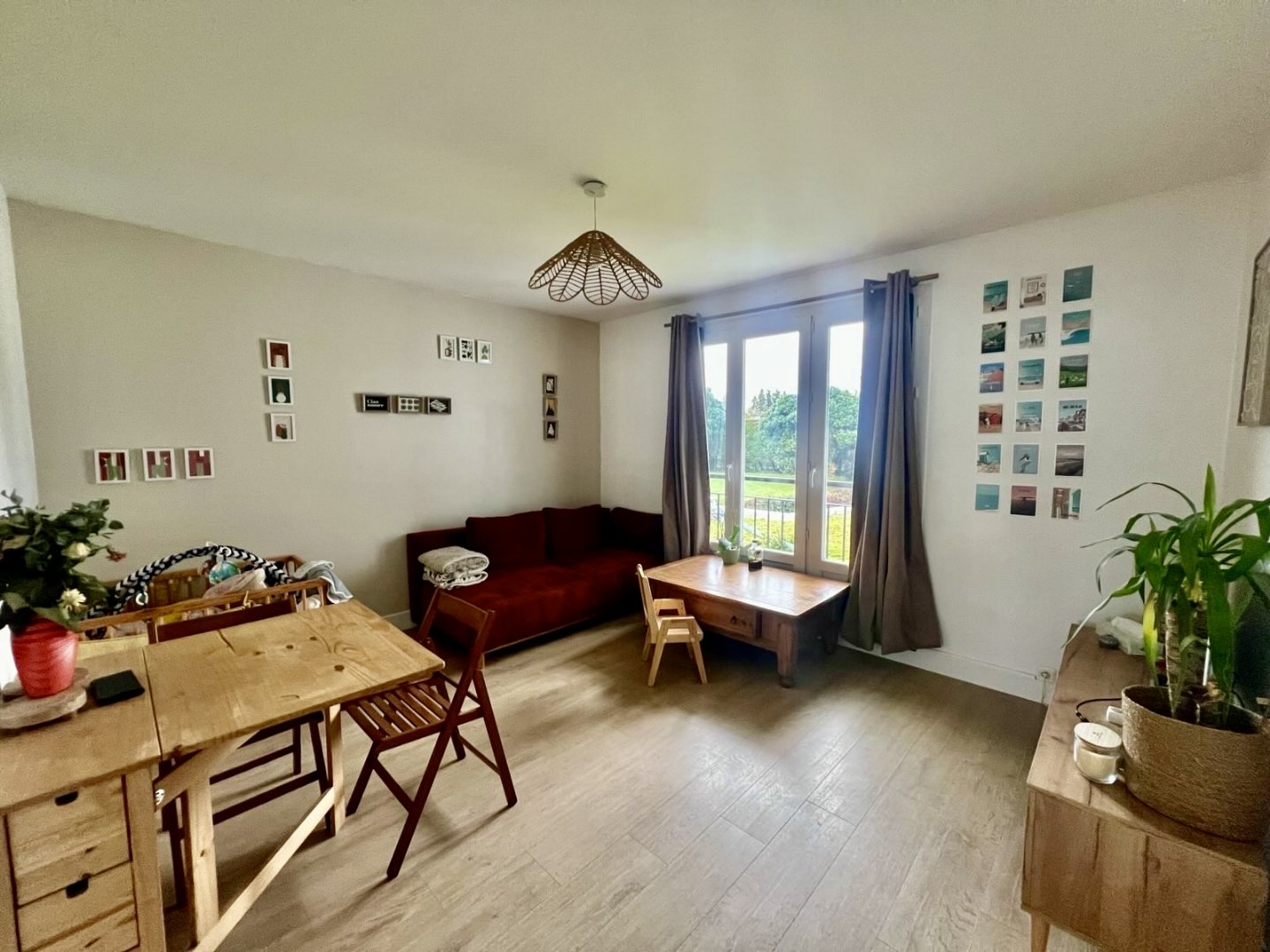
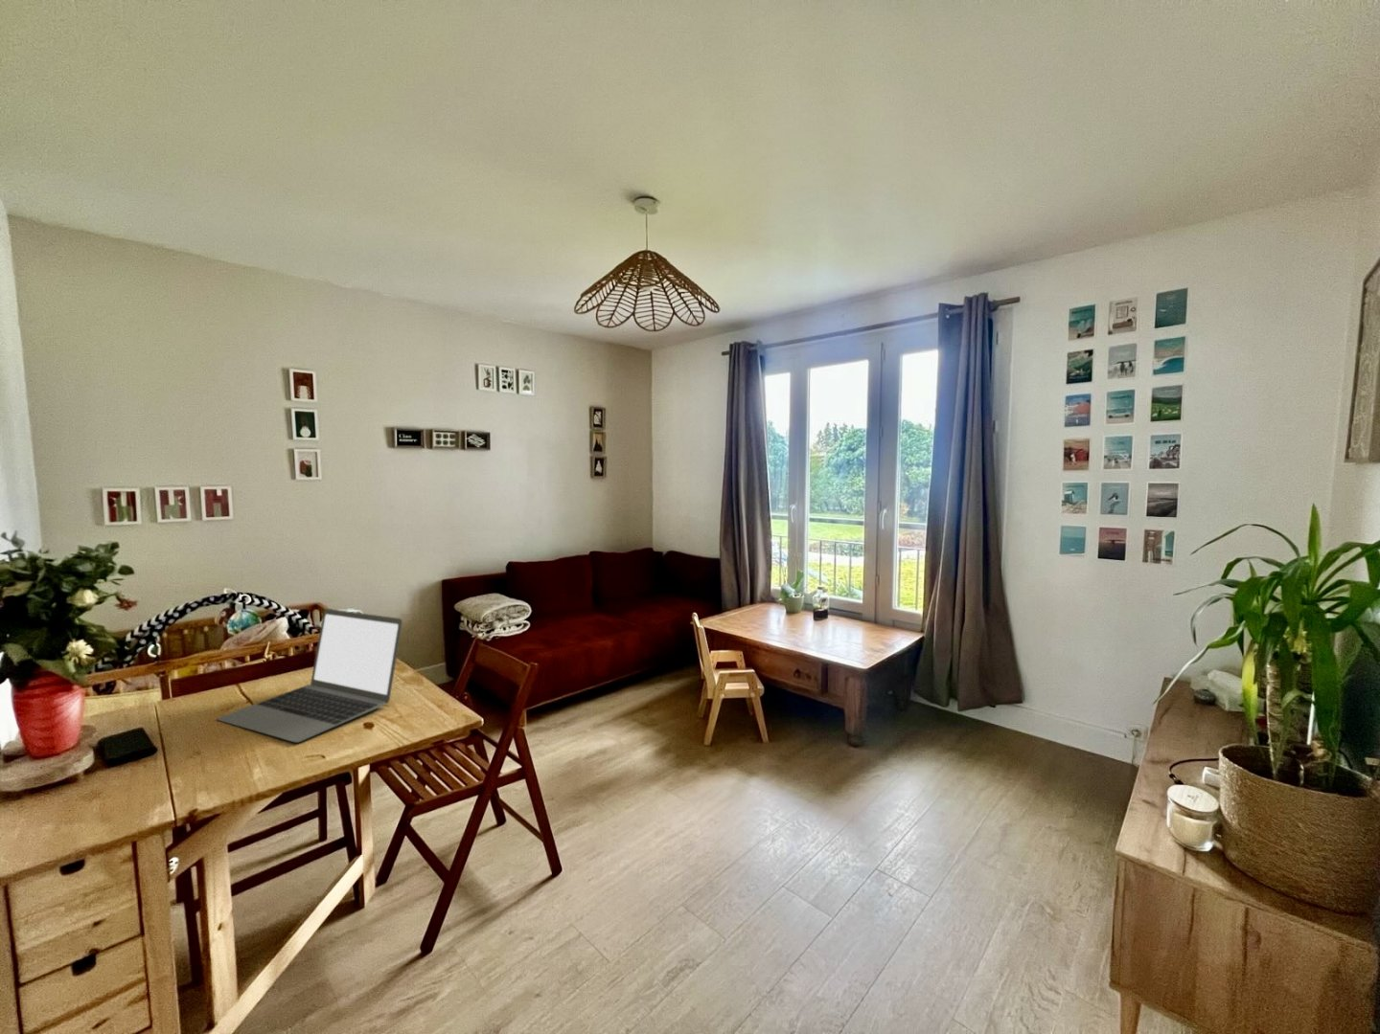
+ laptop (313, 667)
